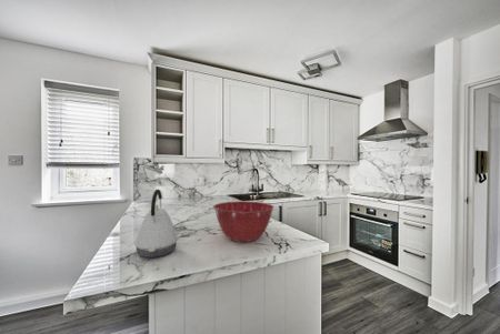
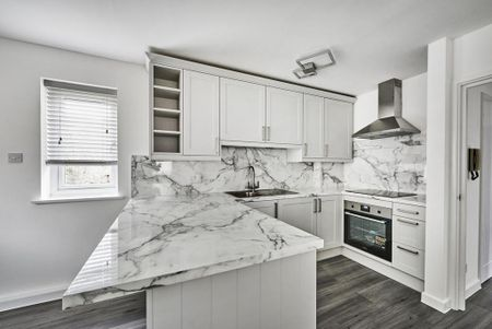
- kettle (157, 220)
- mixing bowl (243, 221)
